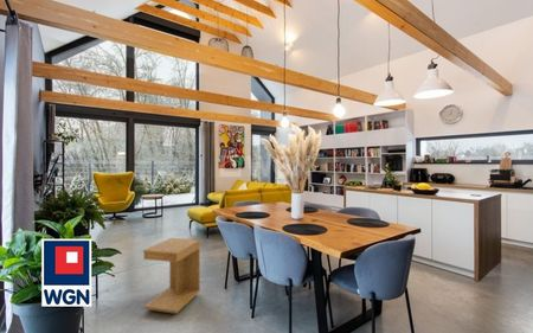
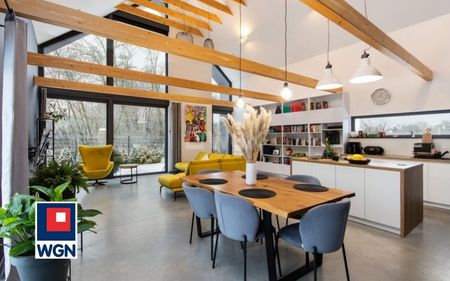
- side table (173, 273)
